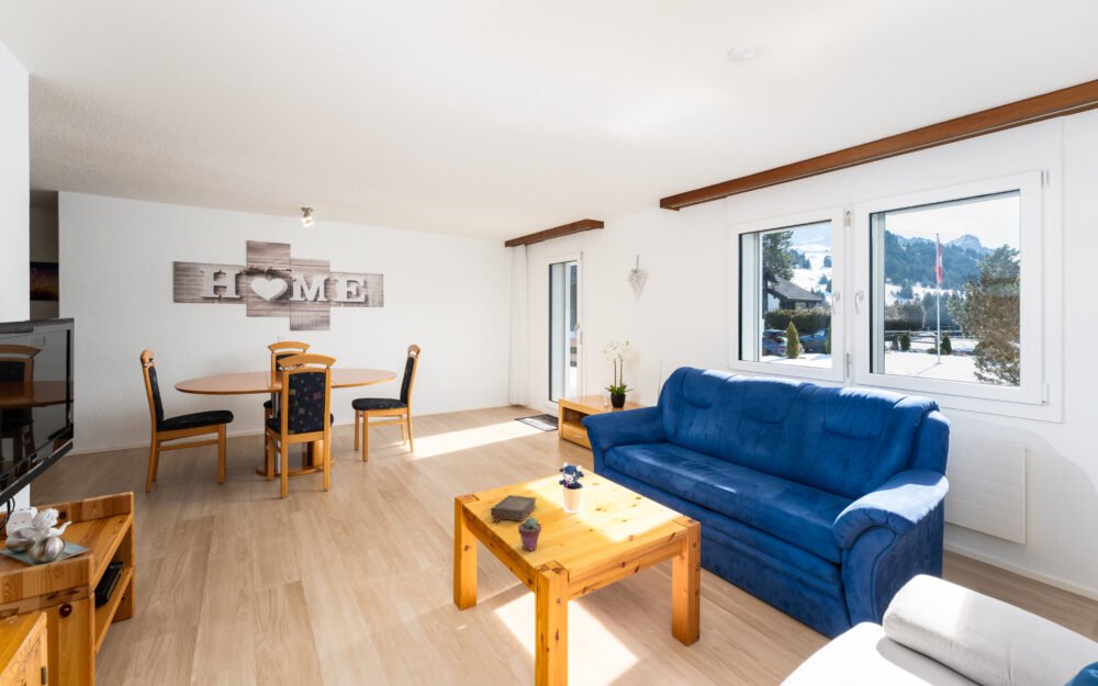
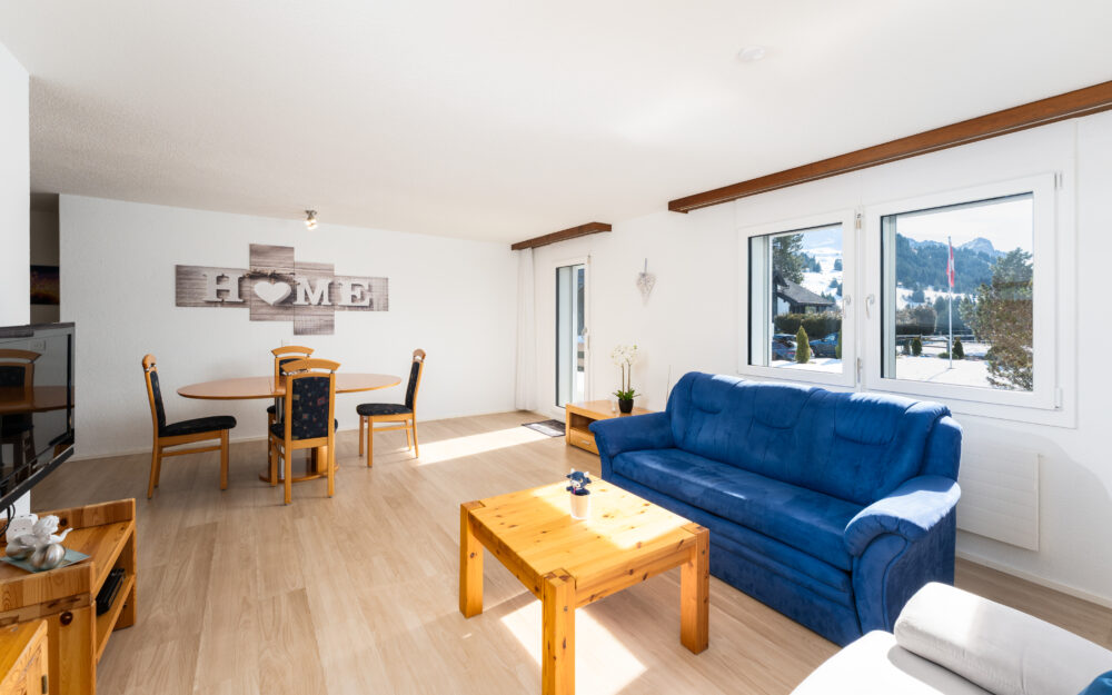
- potted succulent (529, 531)
- book (512, 508)
